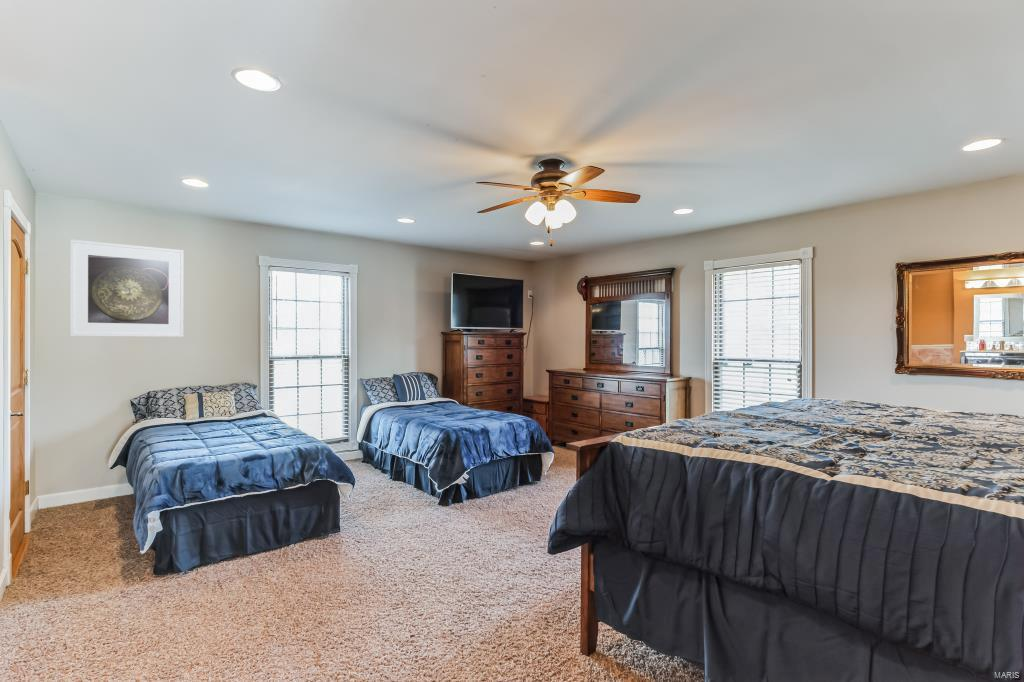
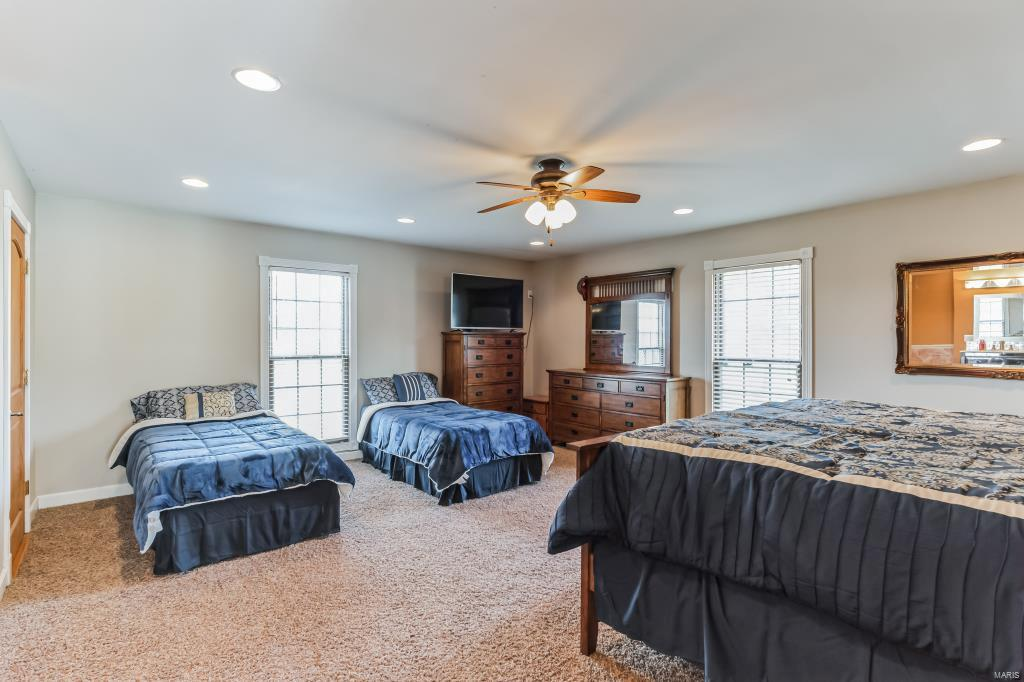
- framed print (129, 290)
